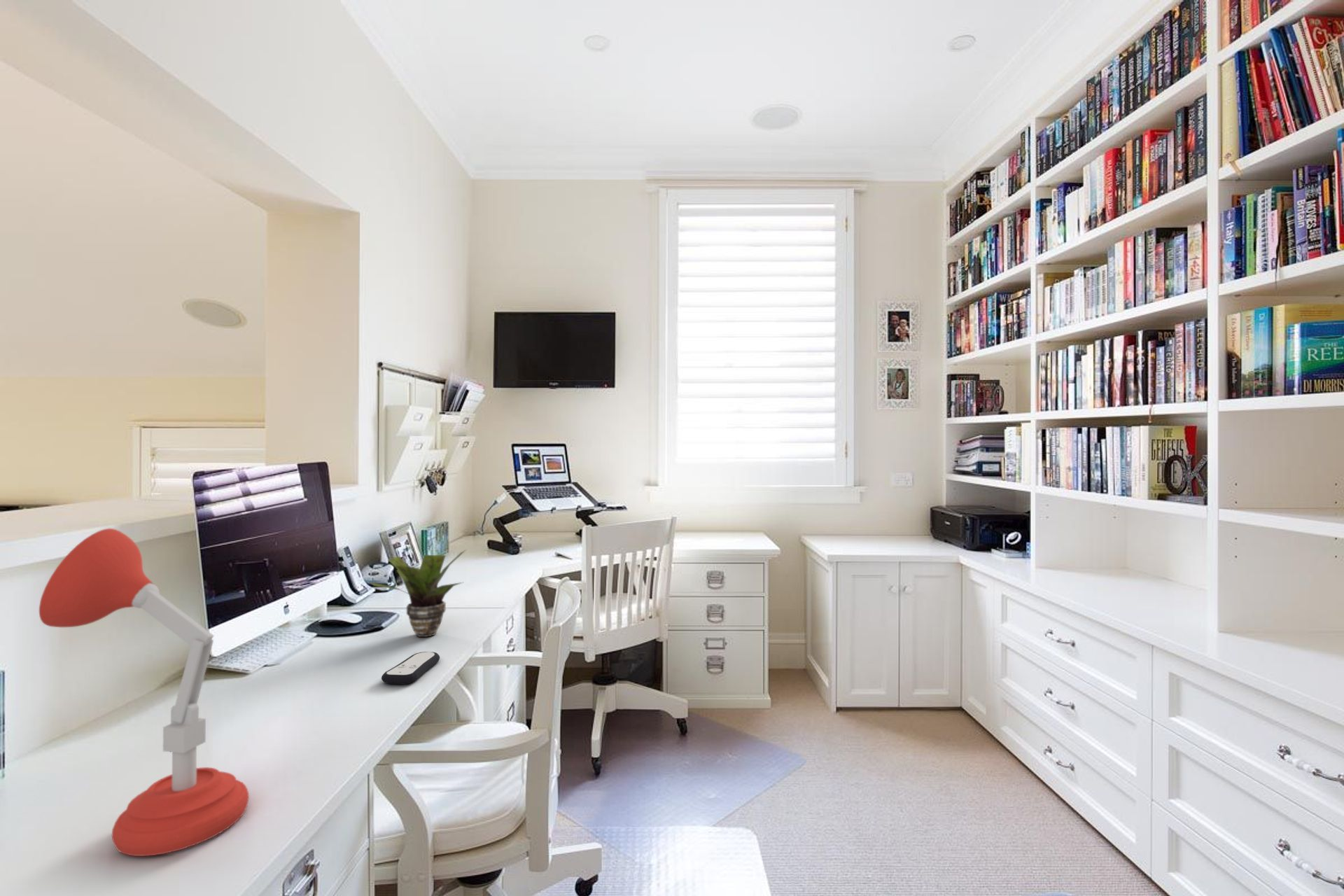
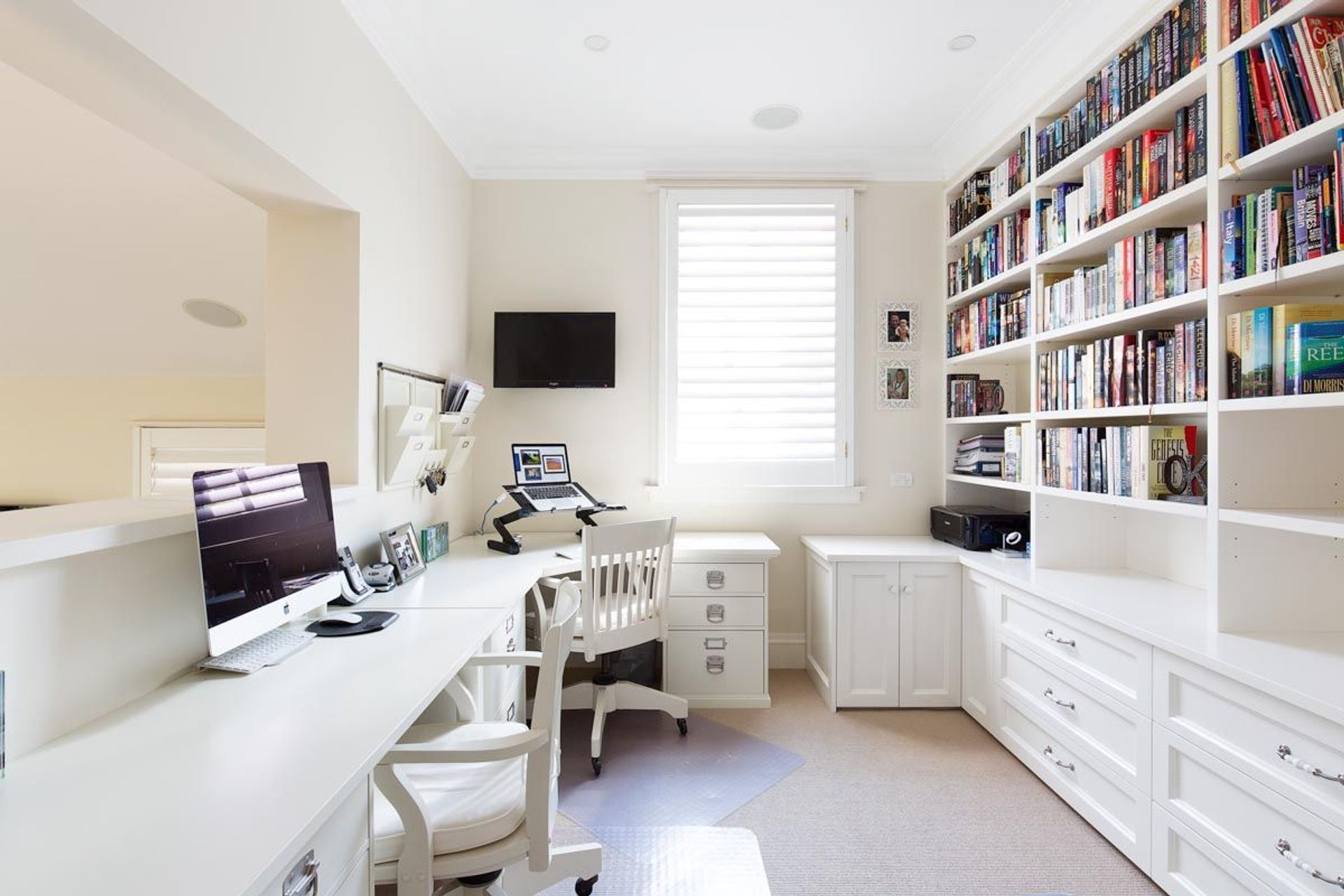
- potted plant (426, 592)
- desk lamp (181, 682)
- remote control (413, 666)
